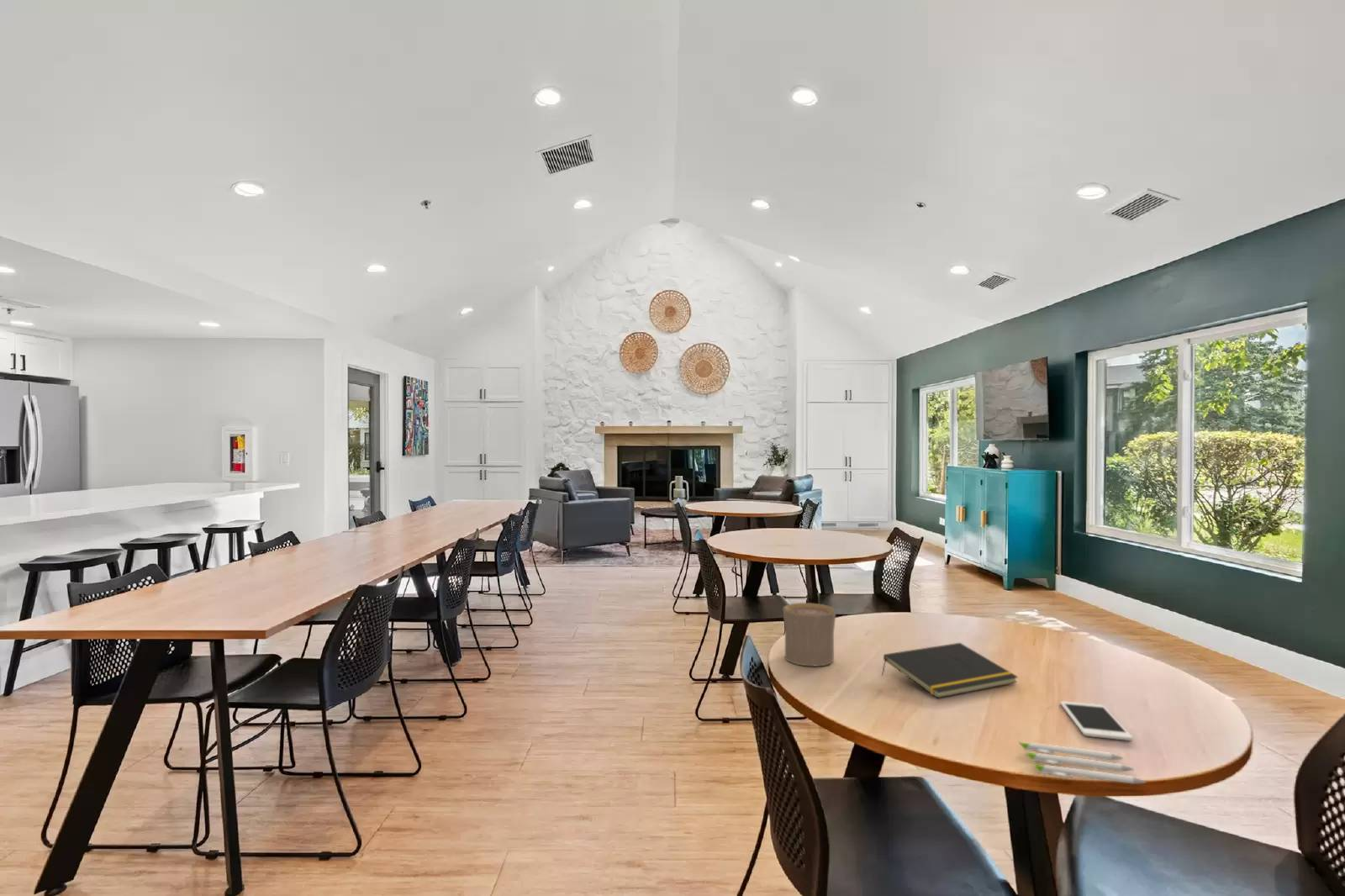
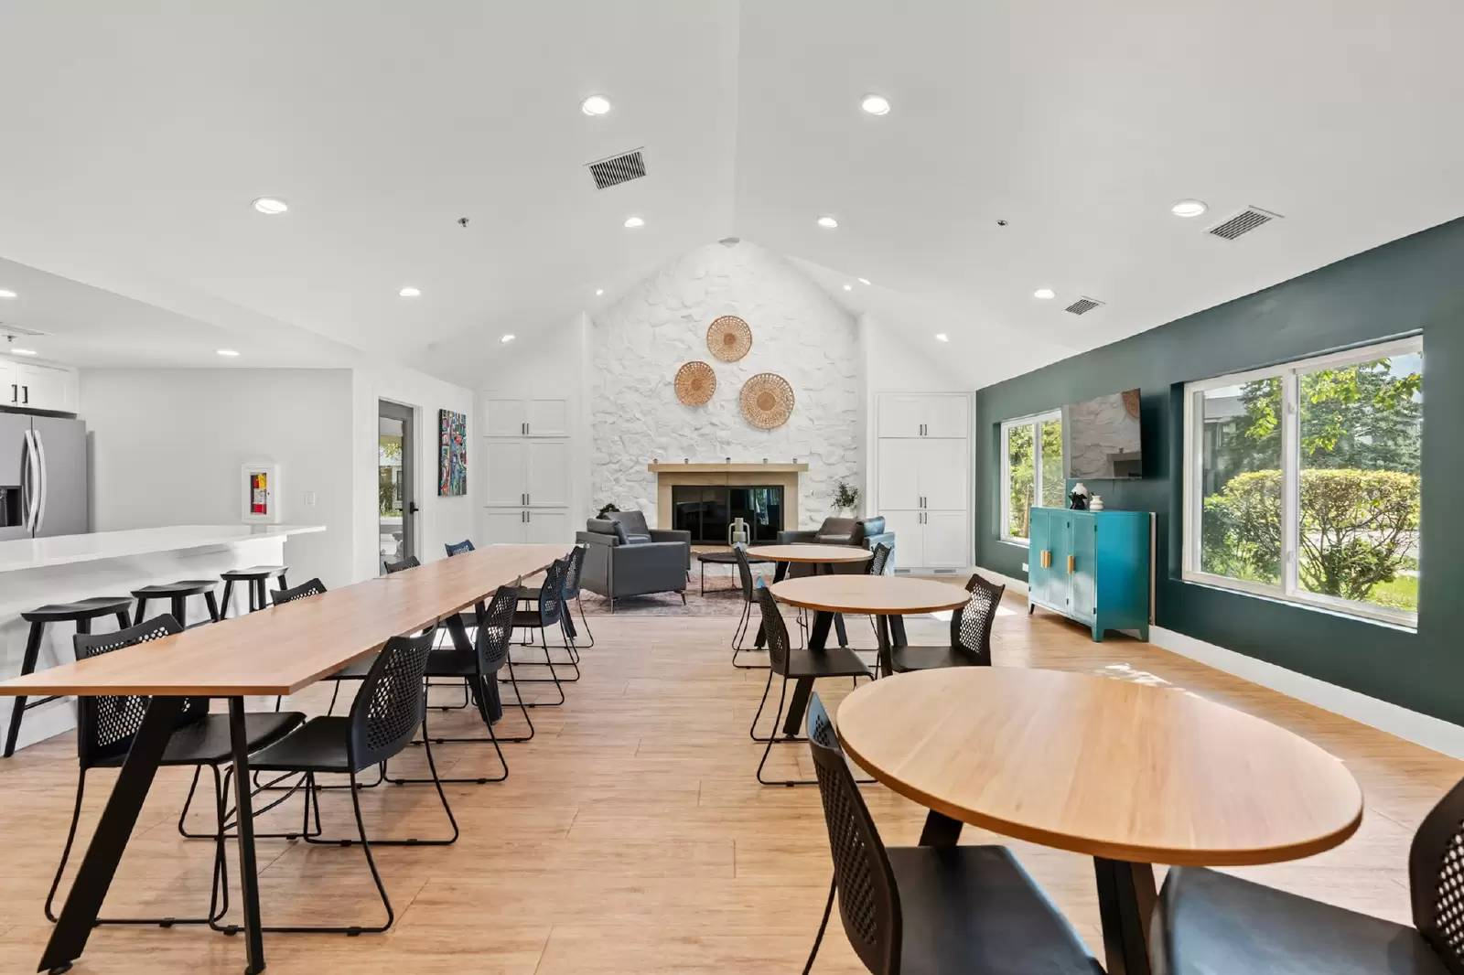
- cup (809, 633)
- pen (1079, 762)
- cell phone (1094, 719)
- notepad (949, 667)
